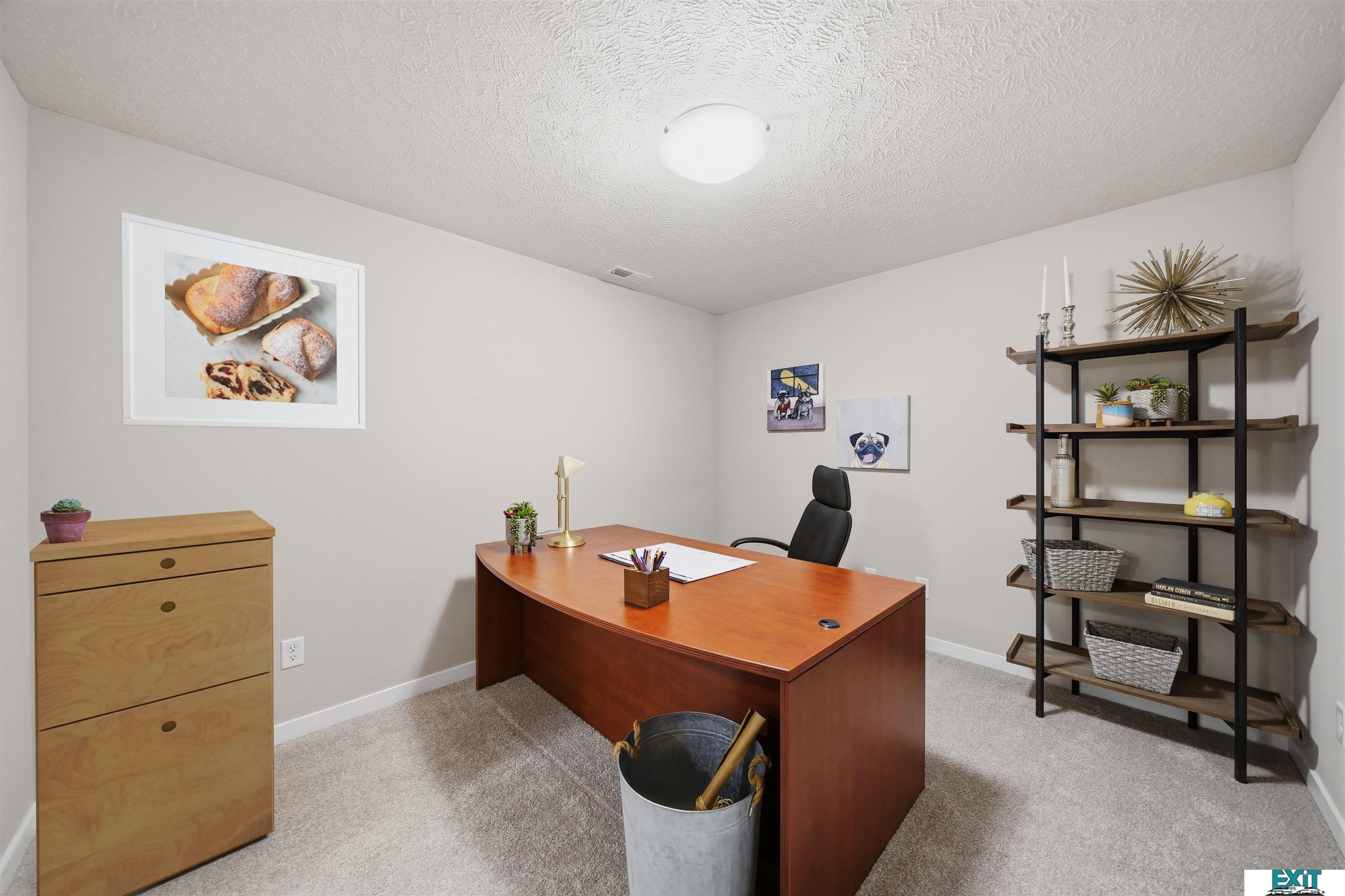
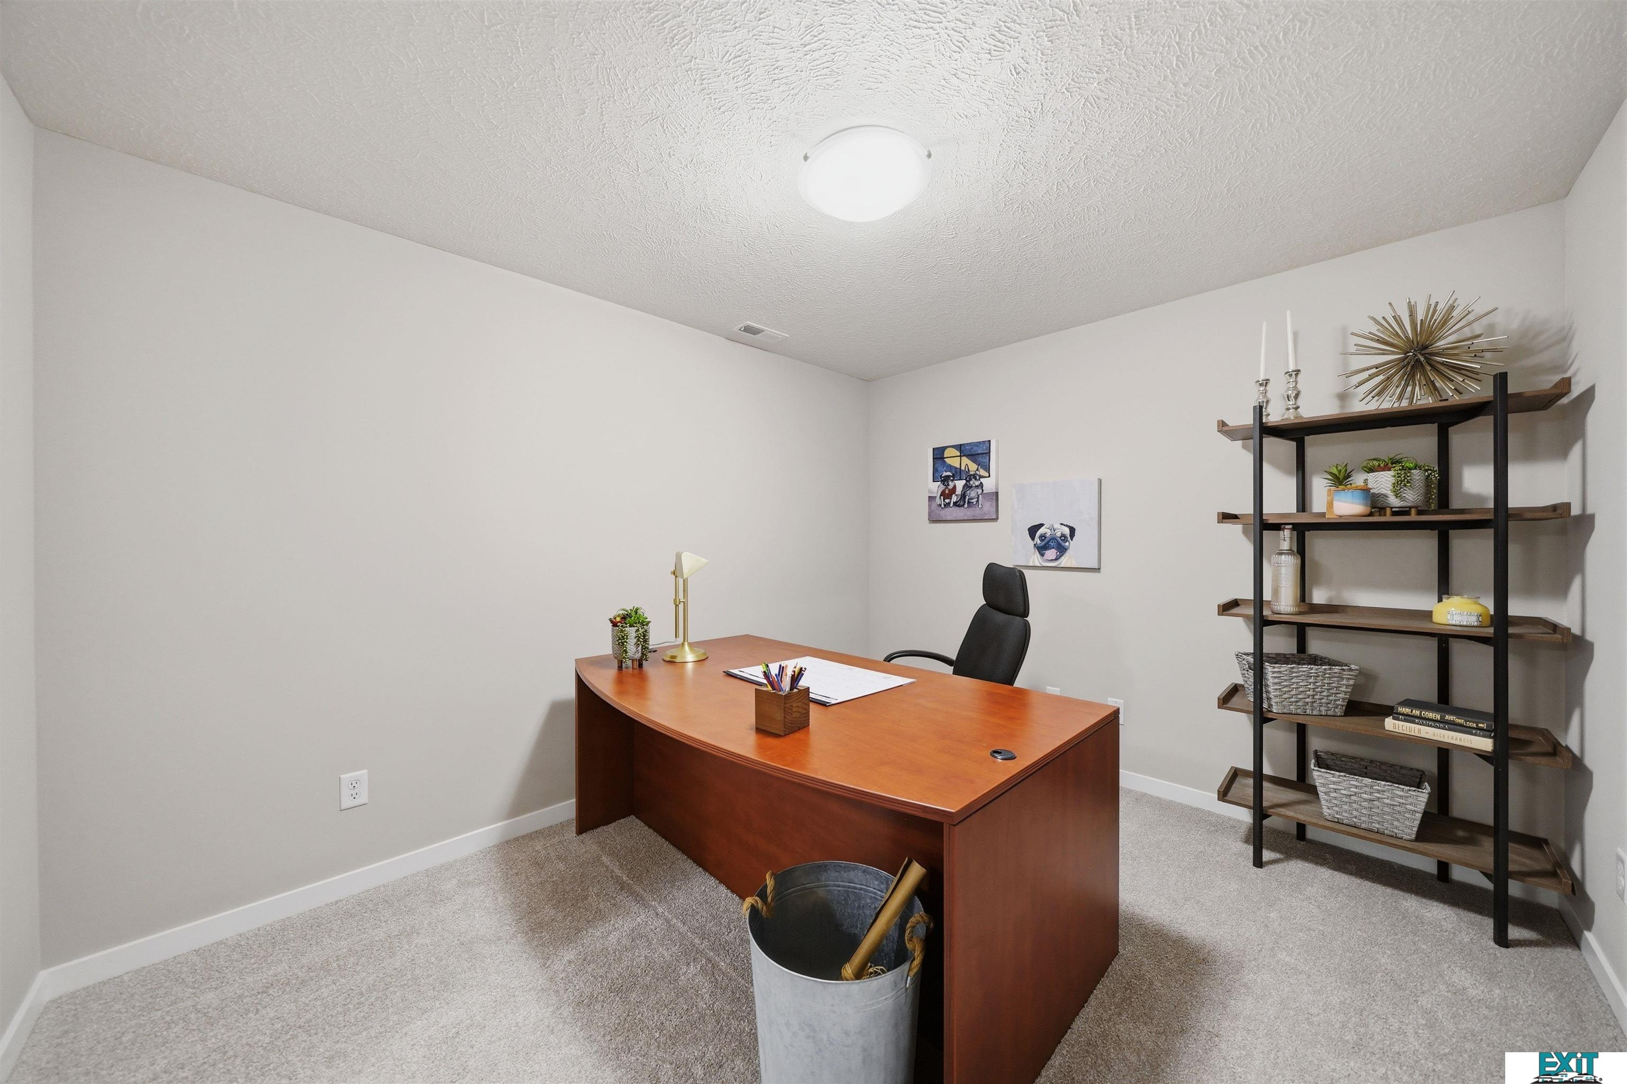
- potted succulent (66, 519)
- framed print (259, 335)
- filing cabinet (167, 676)
